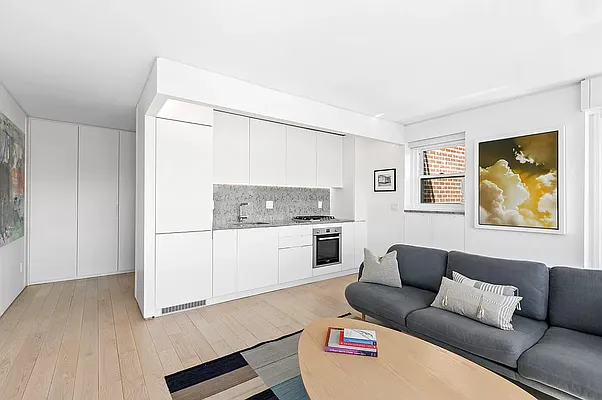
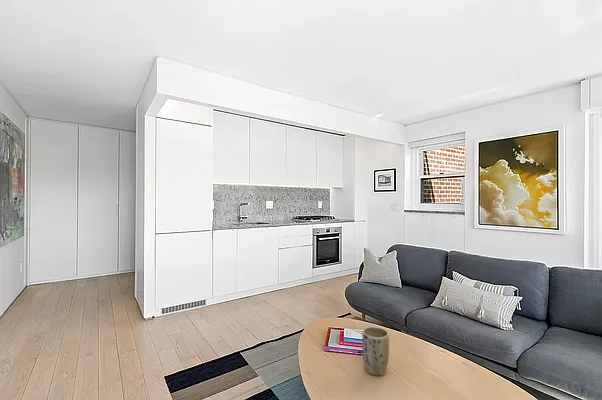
+ plant pot (375, 351)
